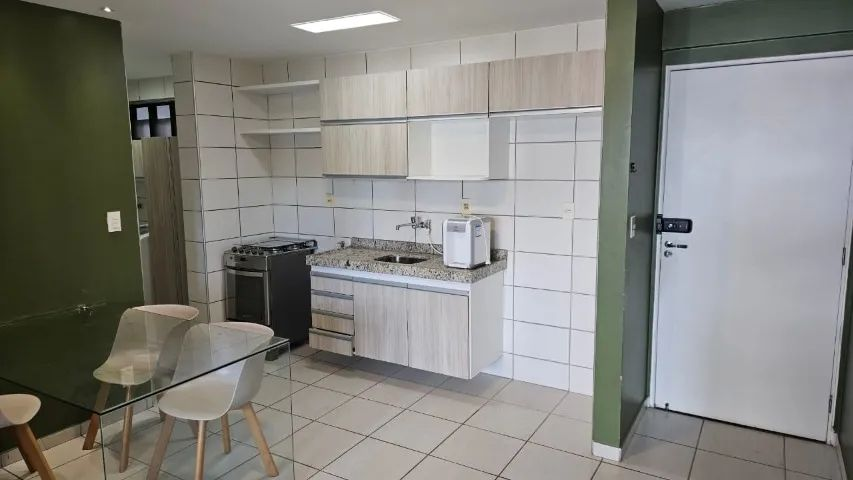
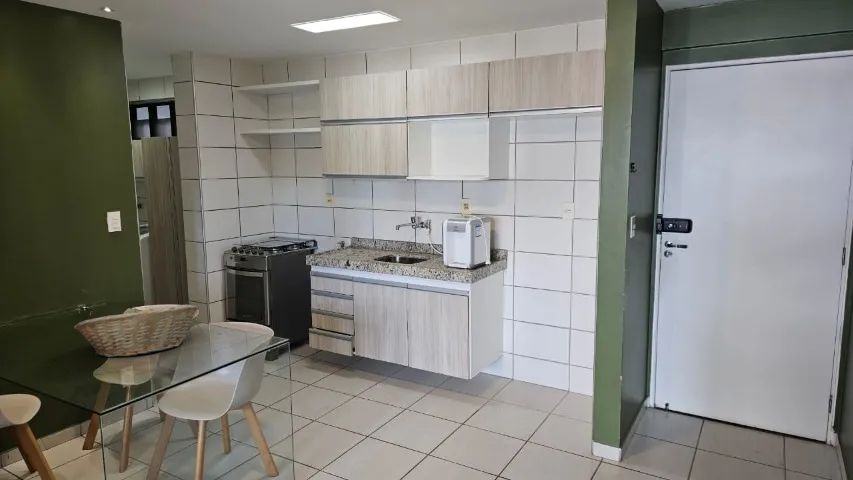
+ fruit basket (139, 325)
